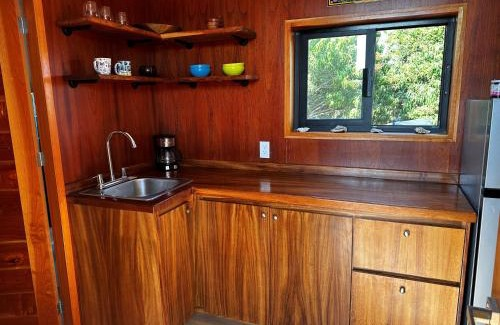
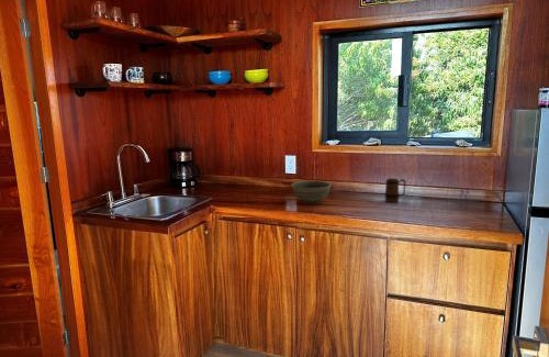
+ mug (394, 190)
+ bowl (311, 192)
